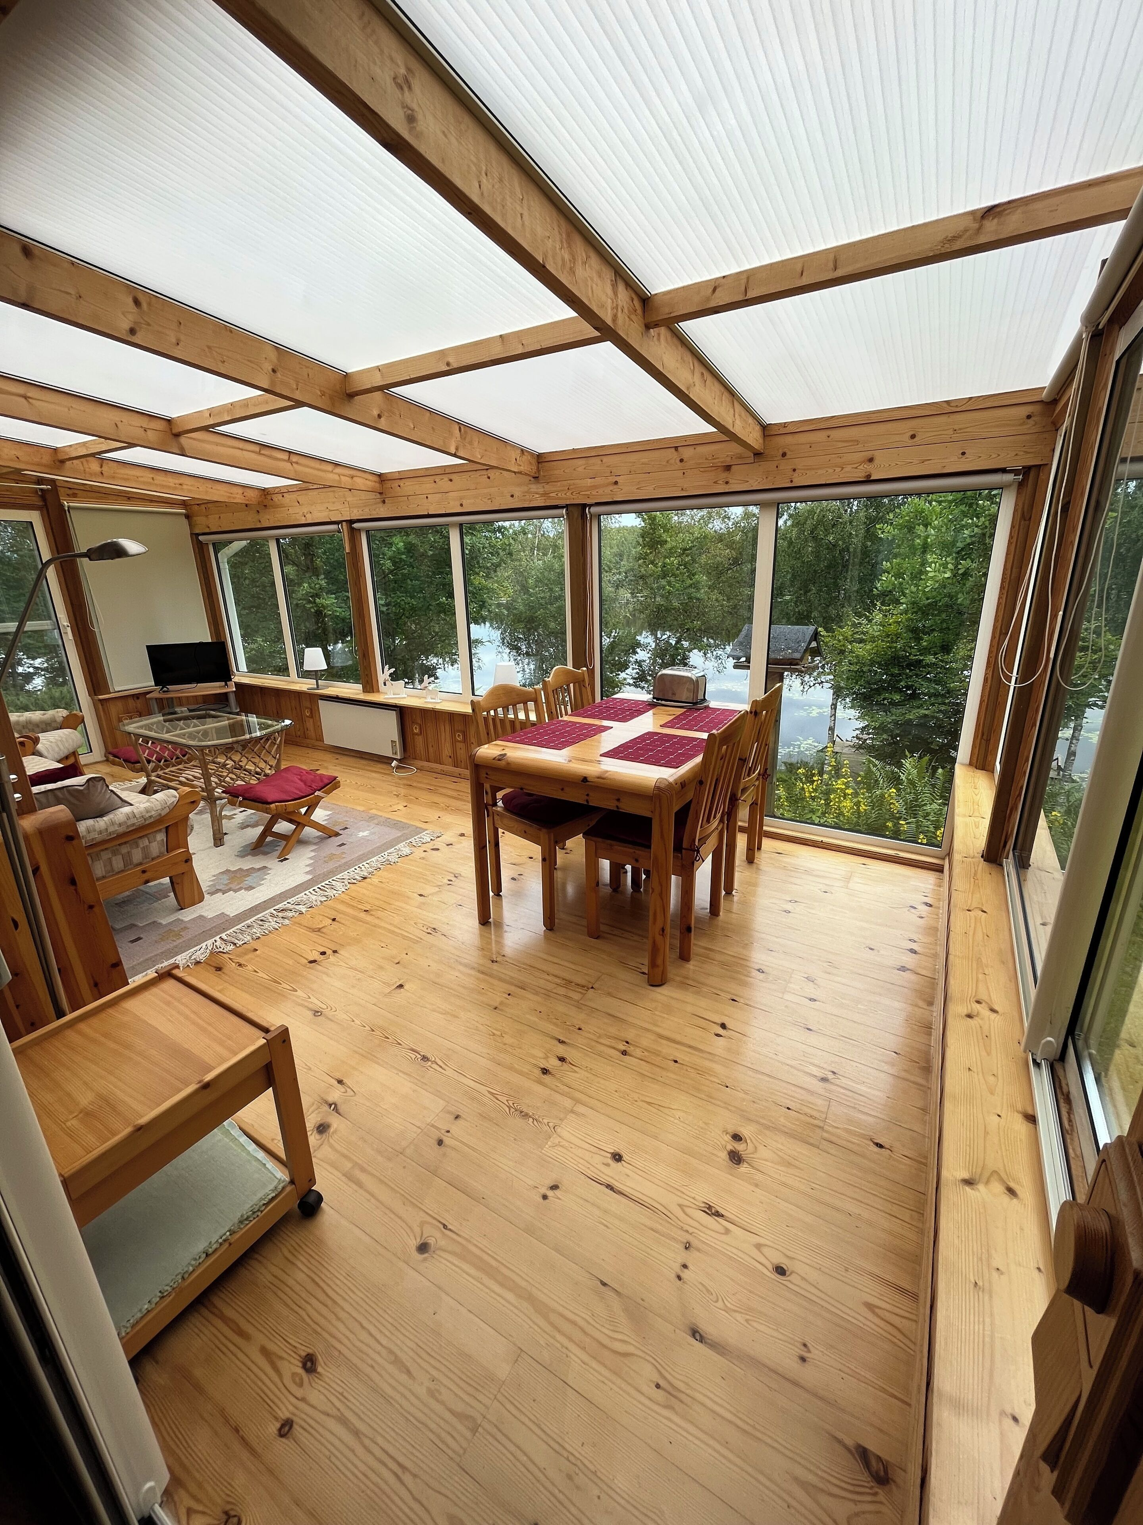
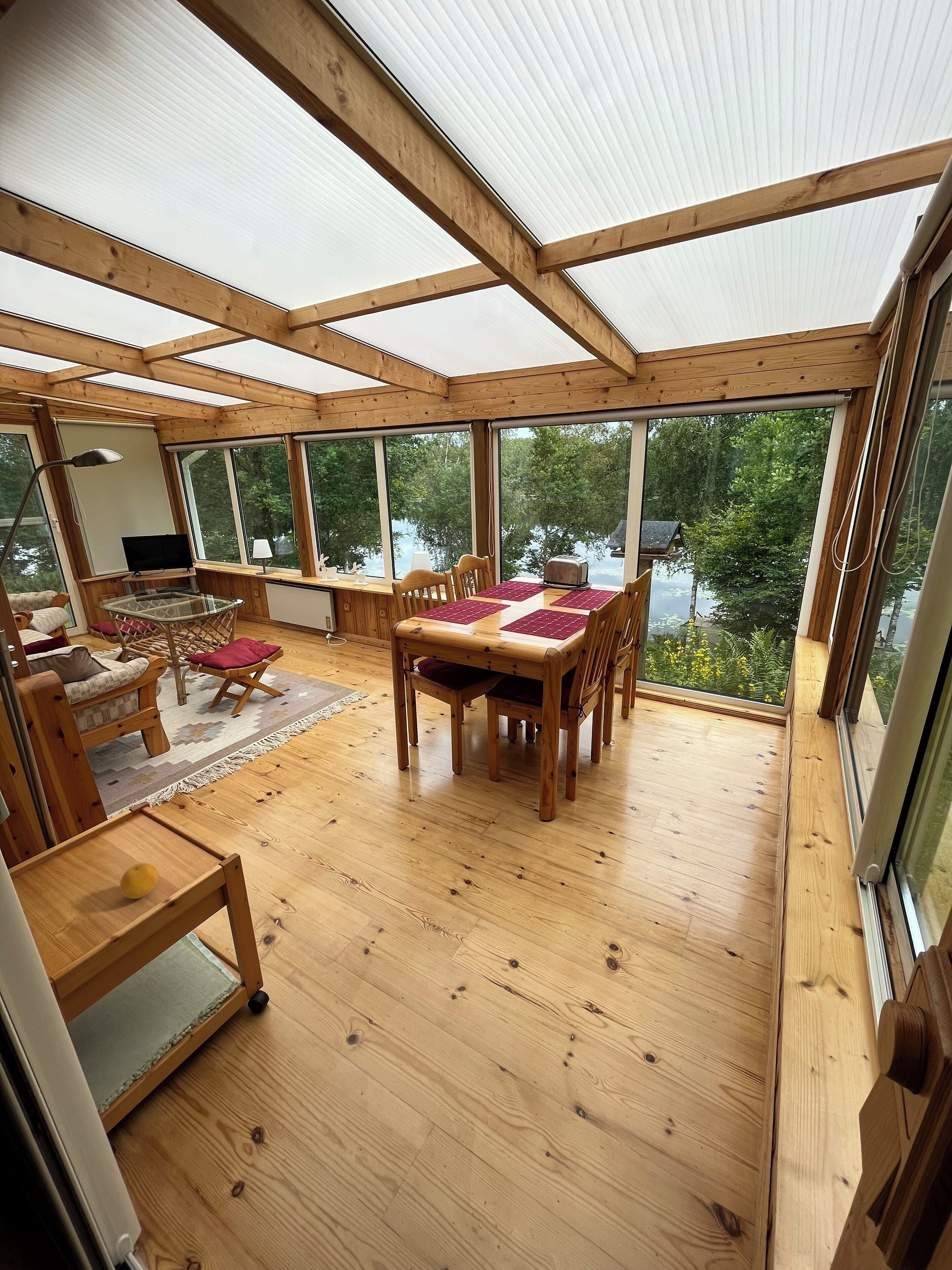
+ fruit (139, 881)
